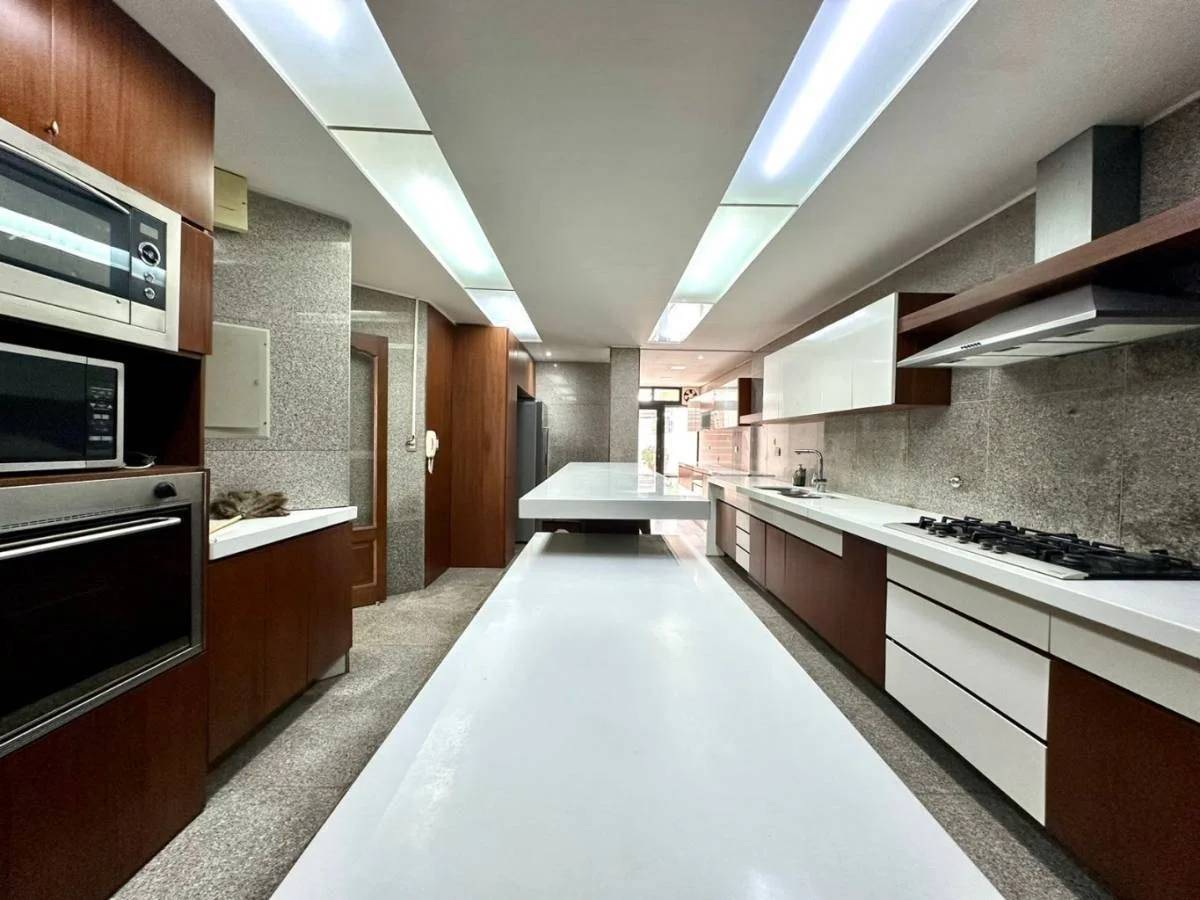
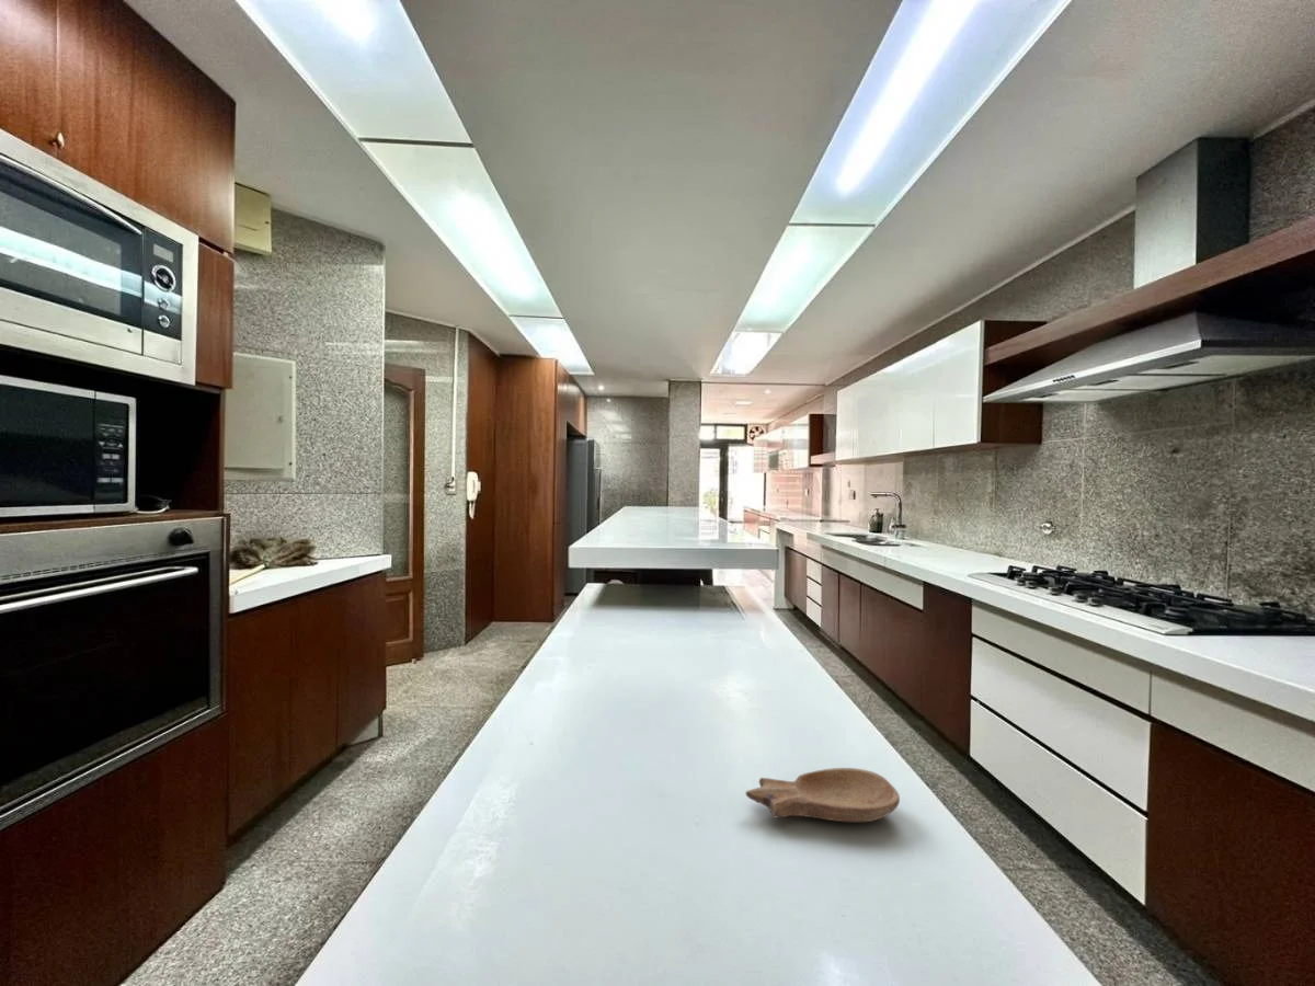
+ bowl (819, 796)
